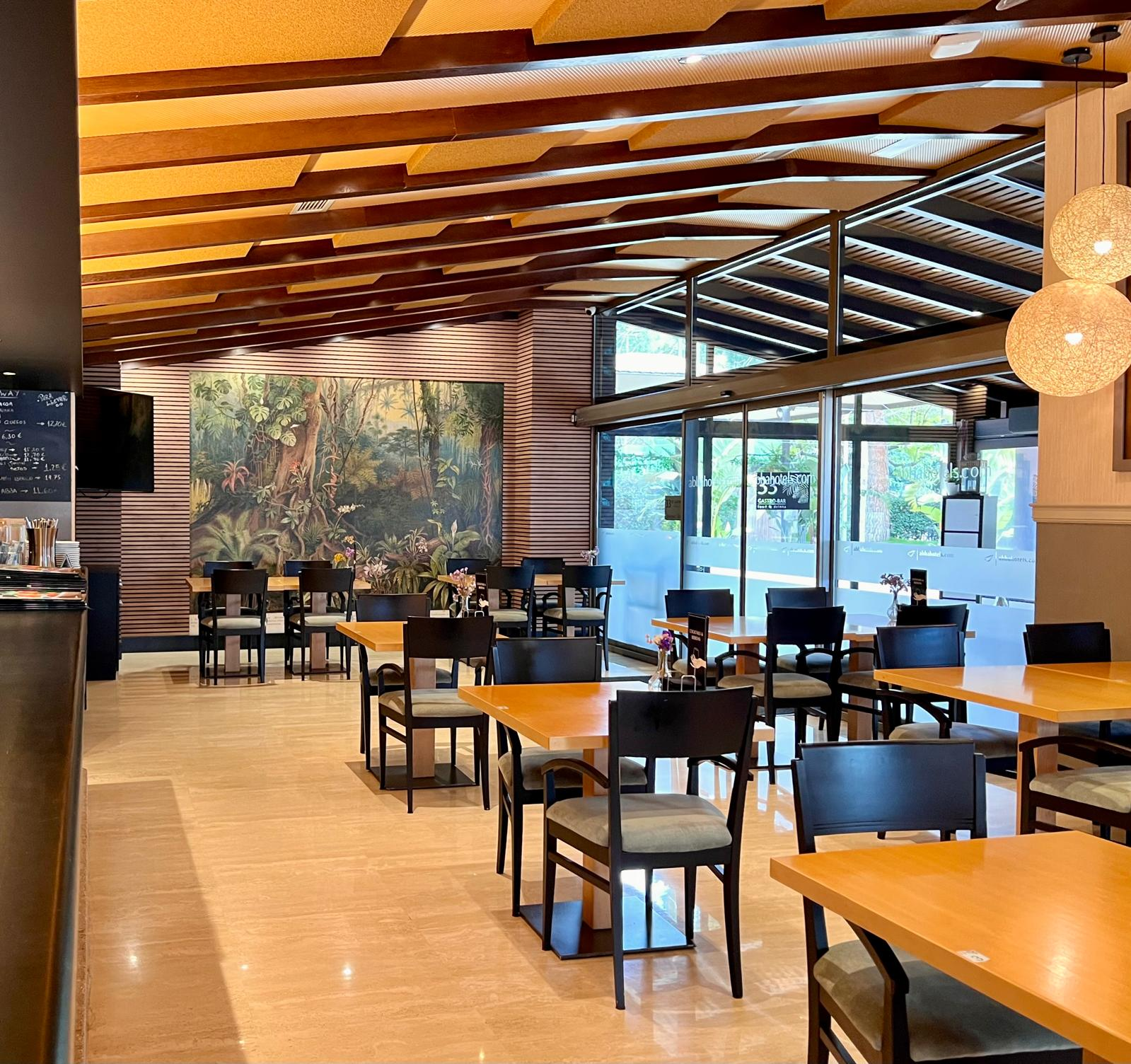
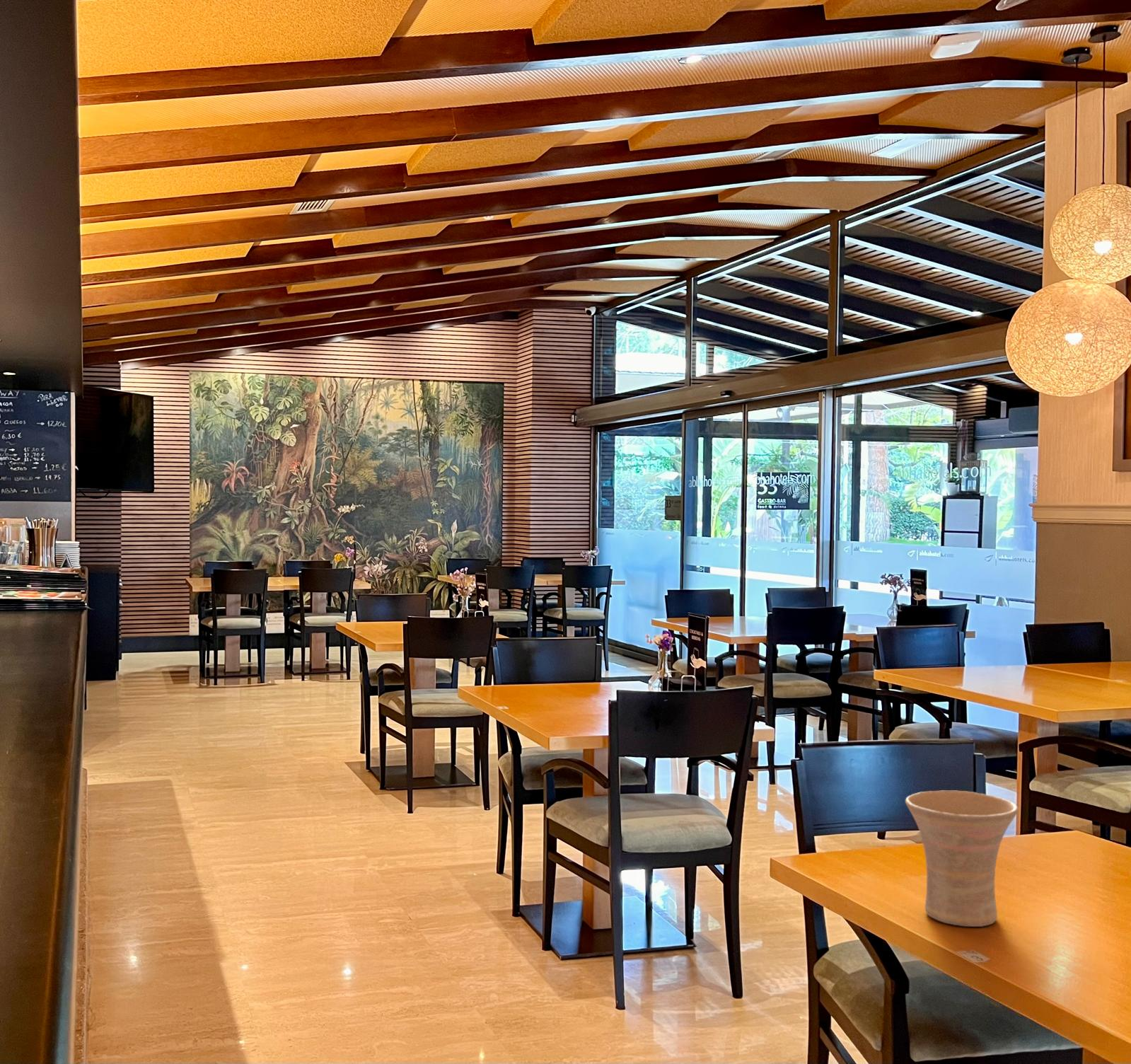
+ vase (960, 859)
